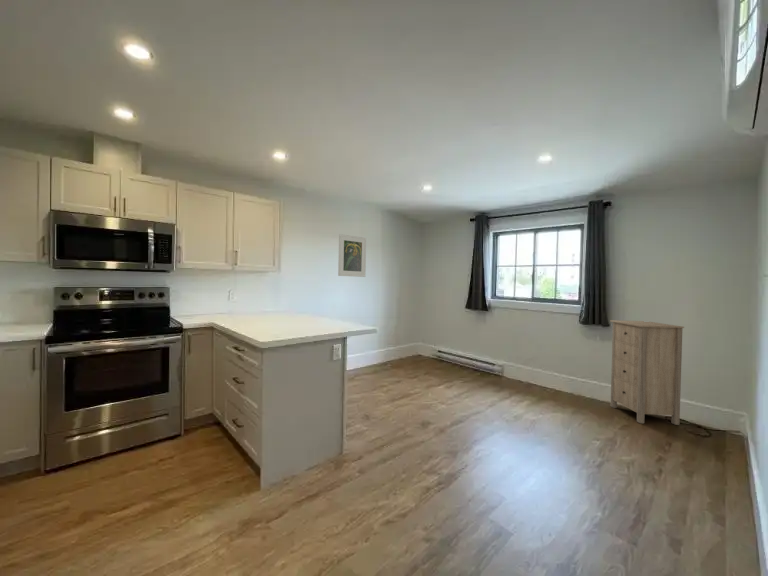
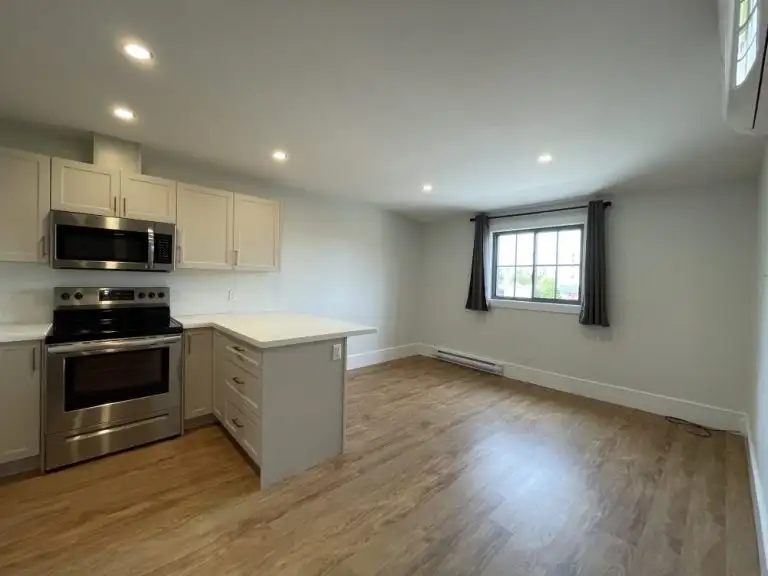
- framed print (352, 256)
- storage cabinet (643, 369)
